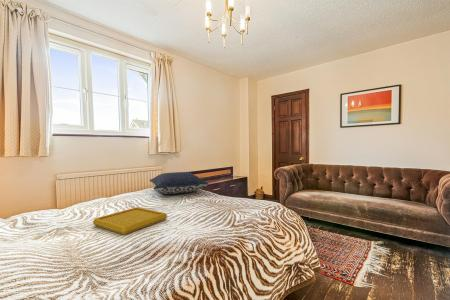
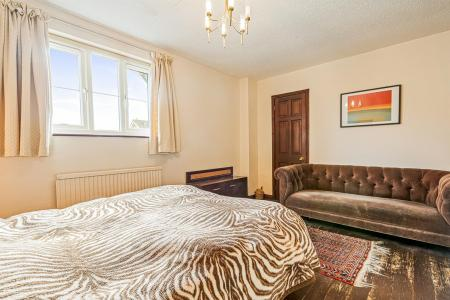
- pillow (177, 182)
- serving tray (131, 219)
